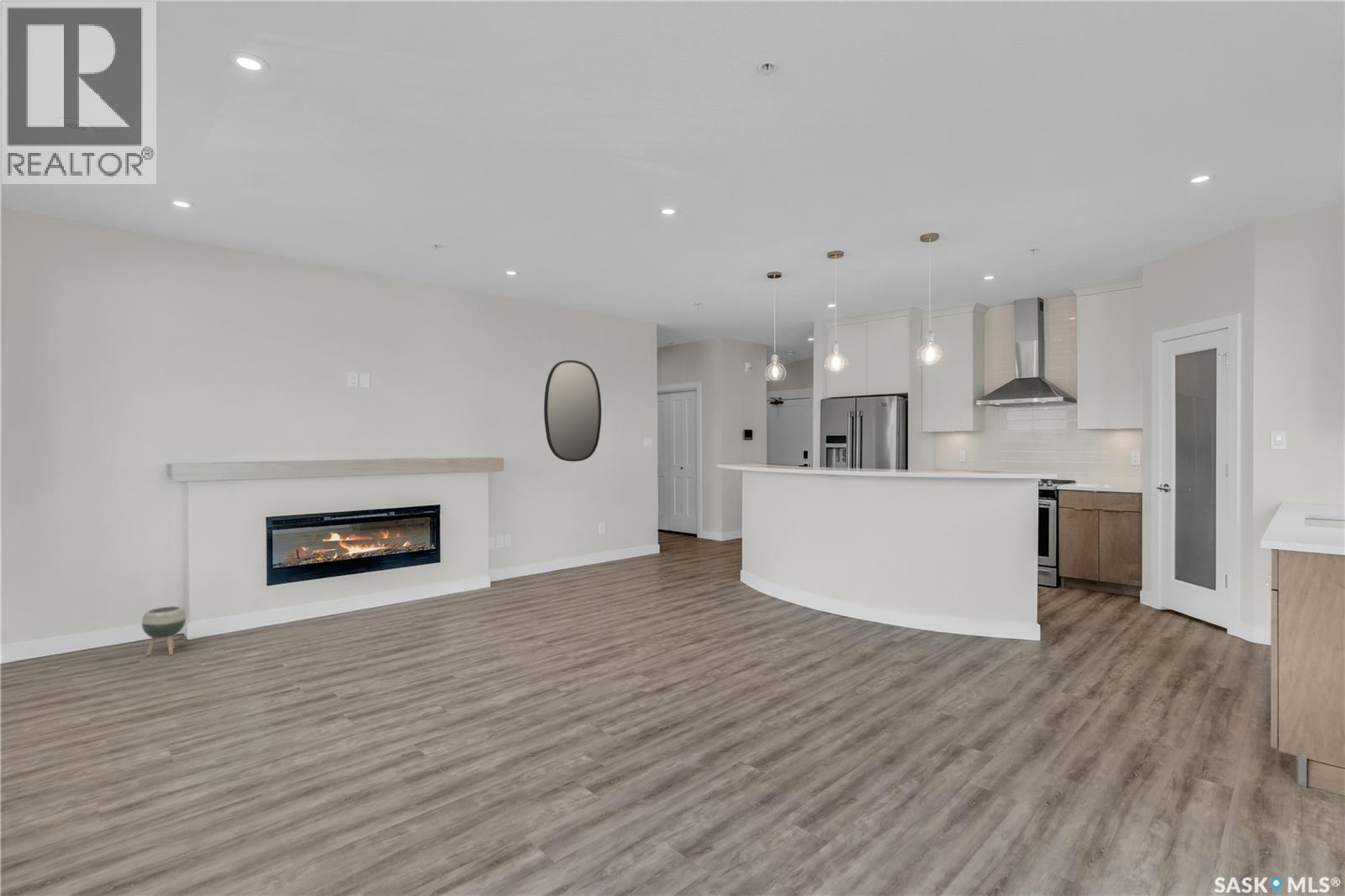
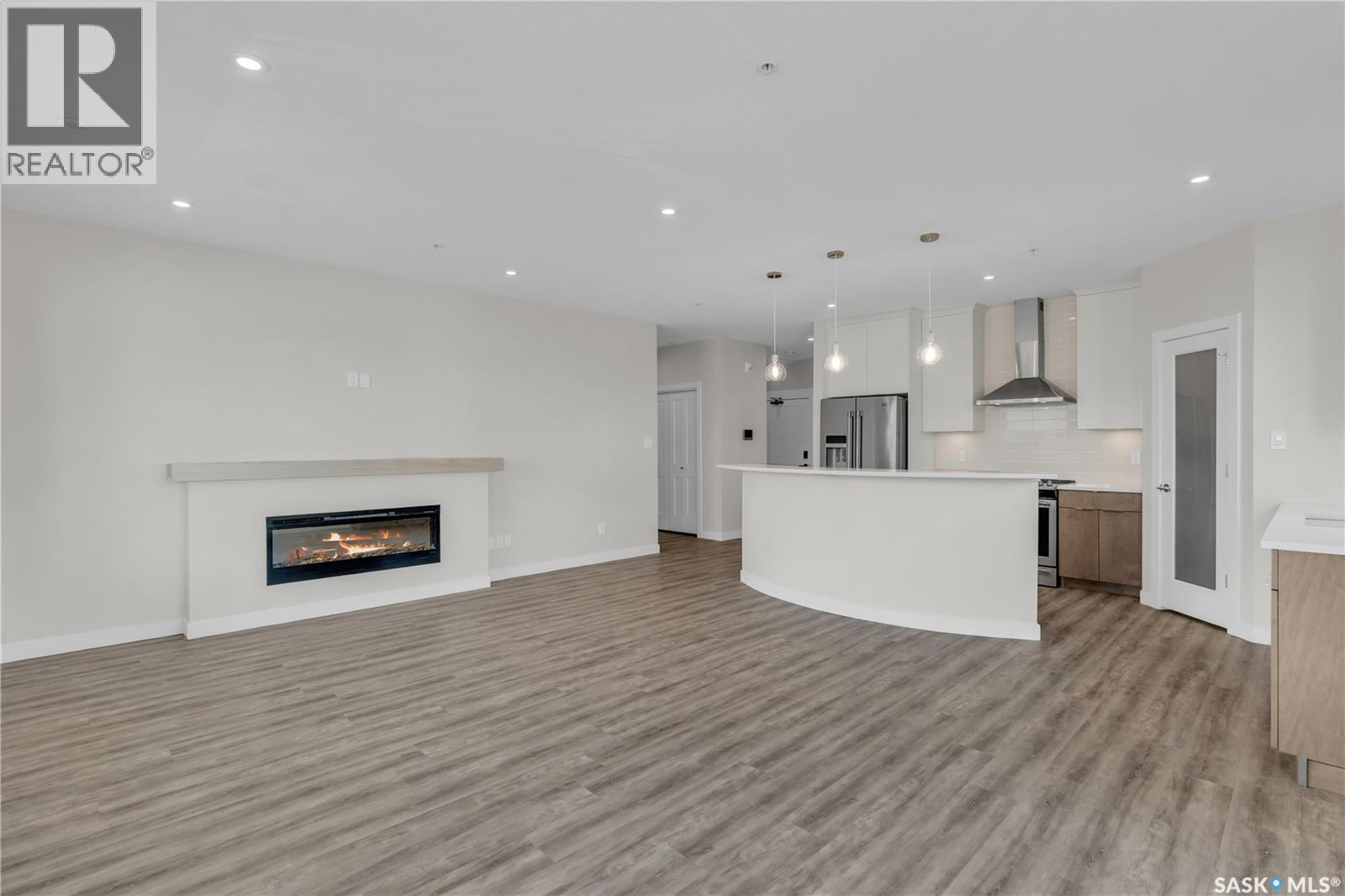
- planter (164, 631)
- home mirror (573, 410)
